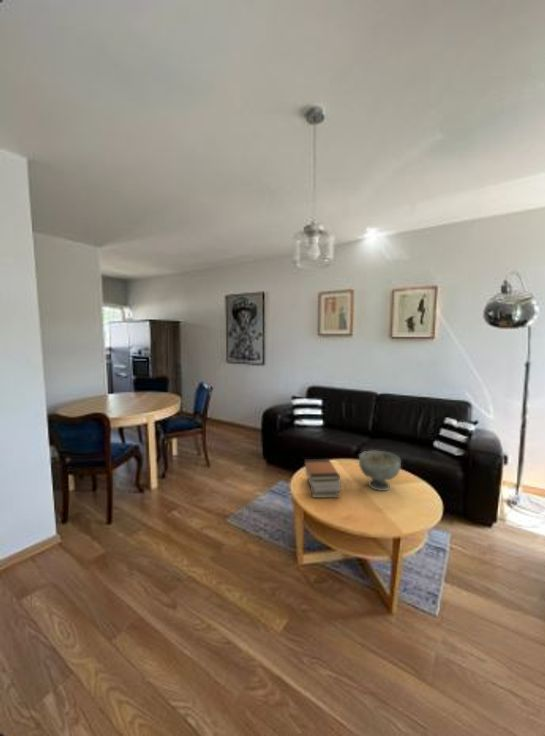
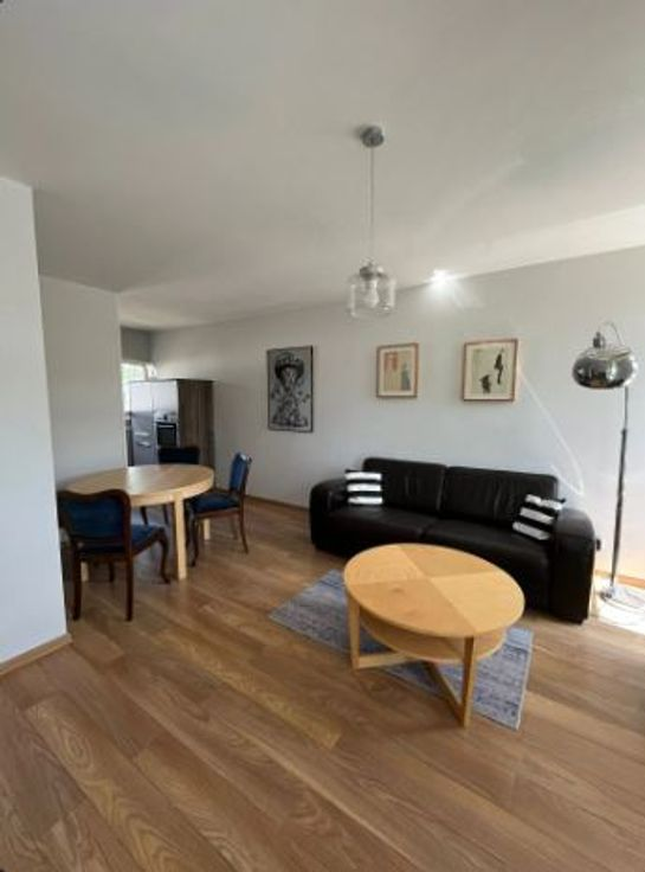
- decorative bowl (378, 471)
- book stack (321, 477)
